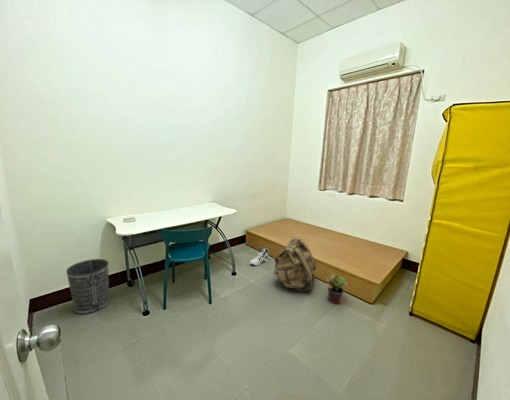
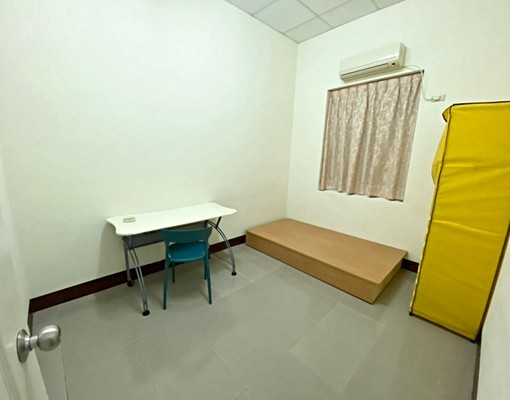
- wastebasket (90, 285)
- backpack (298, 260)
- potted plant (336, 287)
- sneaker (260, 255)
